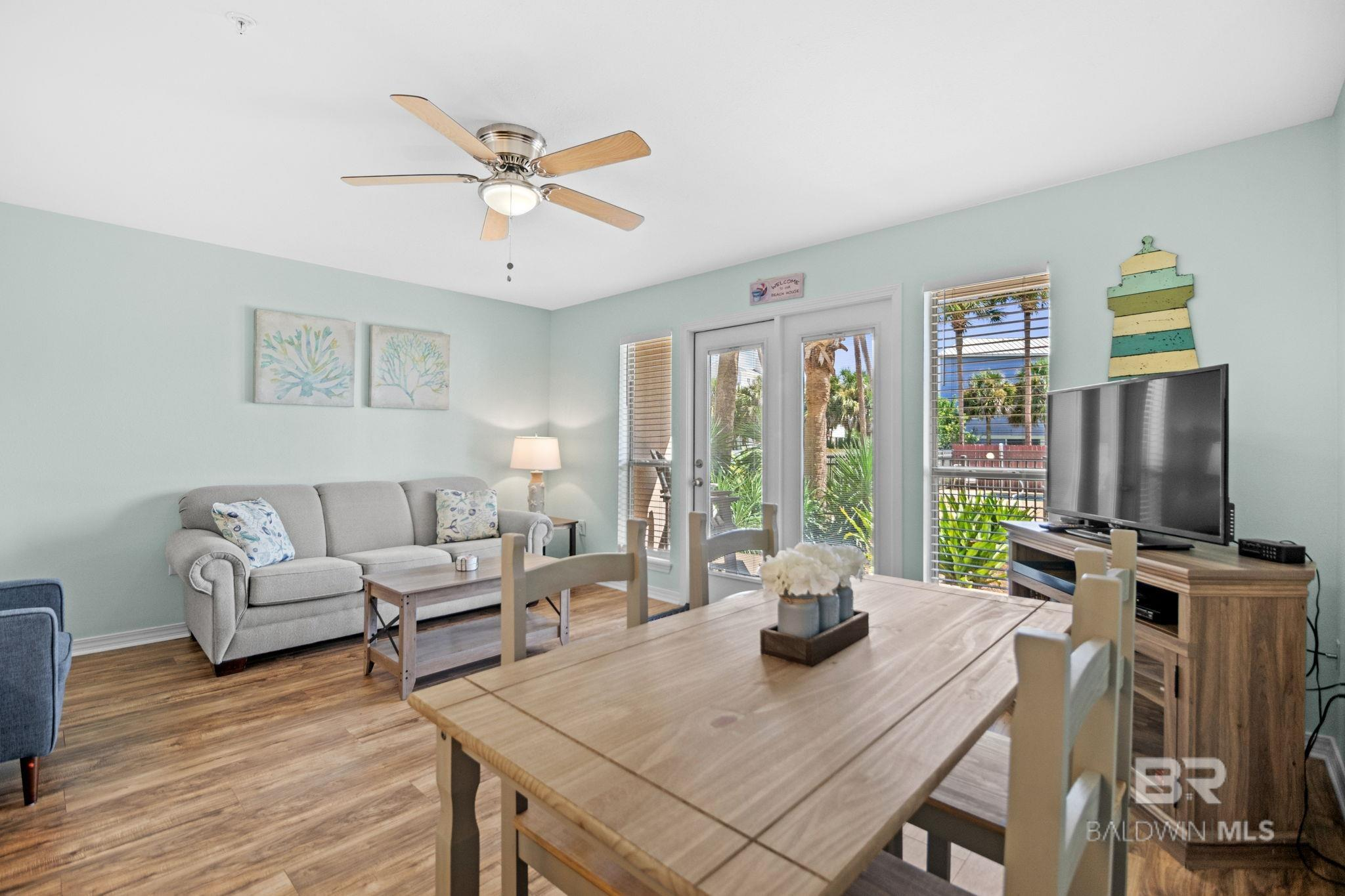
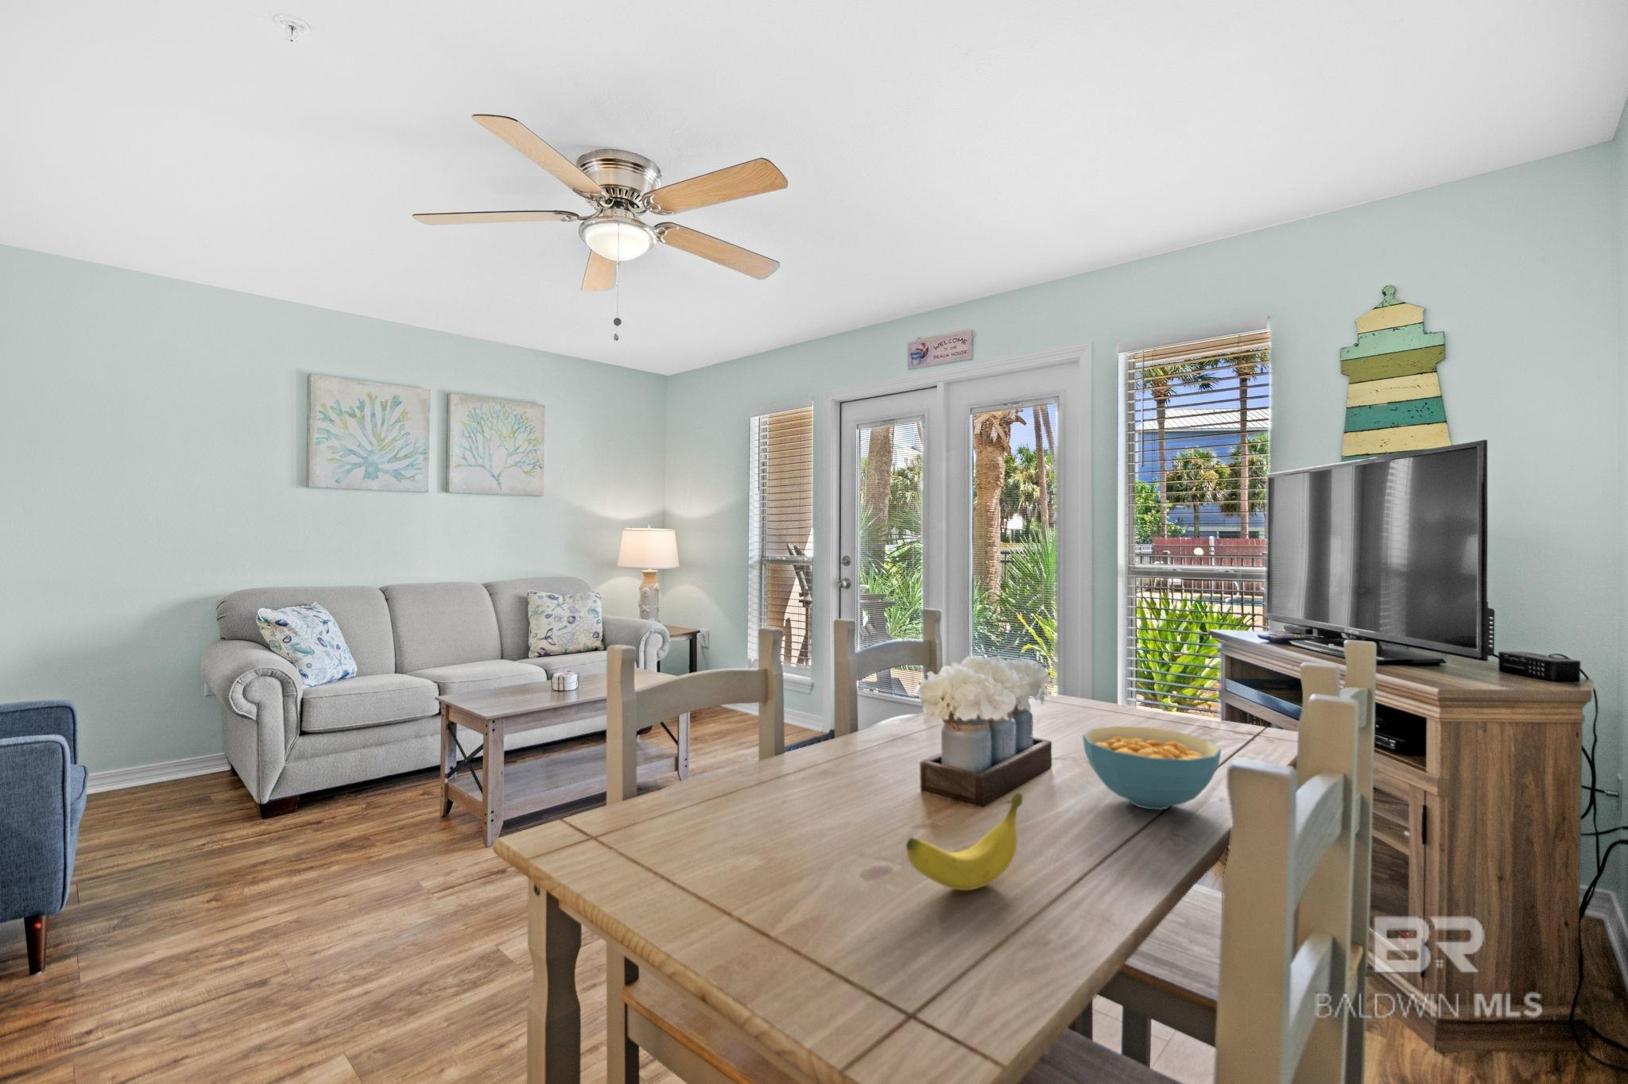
+ cereal bowl (1149, 772)
+ banana (971, 847)
